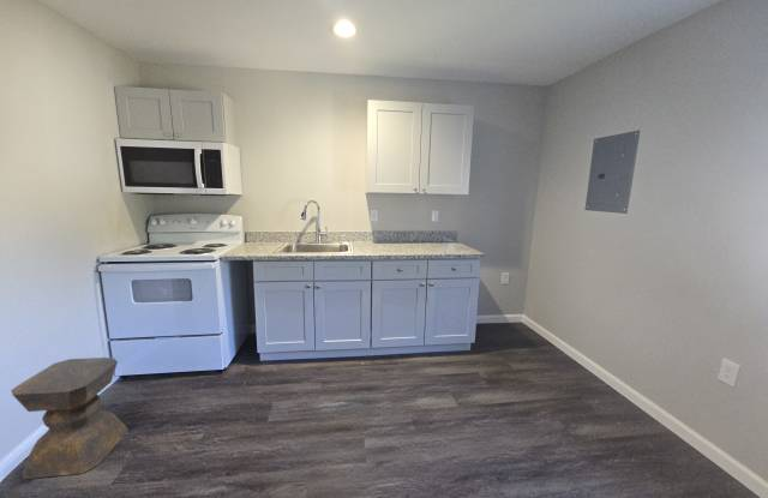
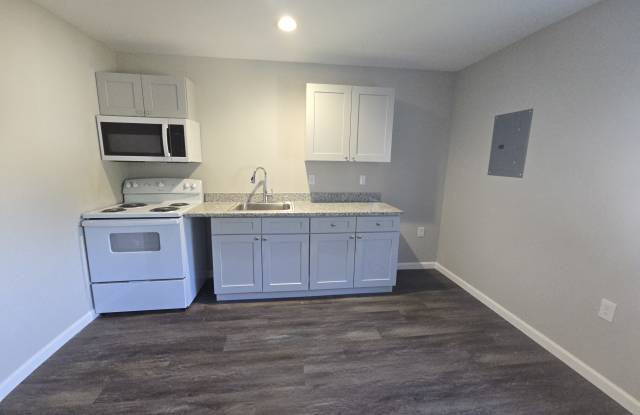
- stool (73, 410)
